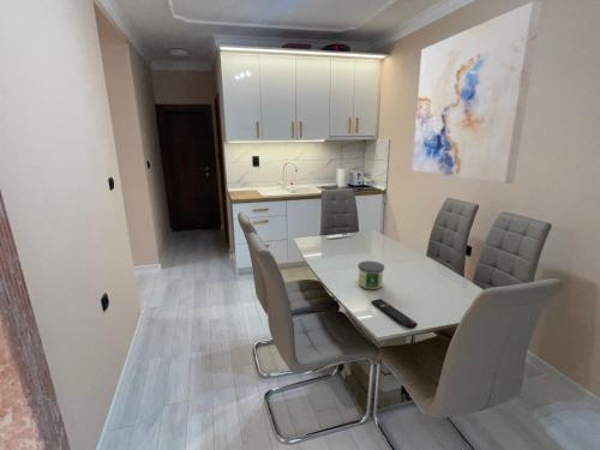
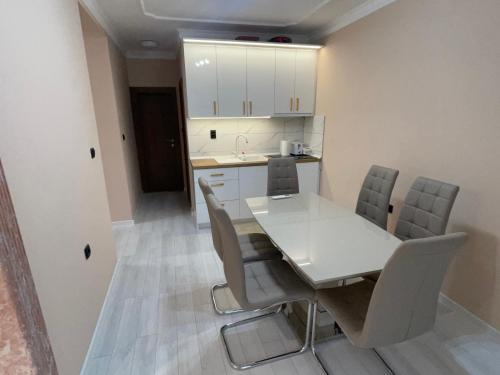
- candle (370, 275)
- remote control (392, 312)
- wall art (461, 107)
